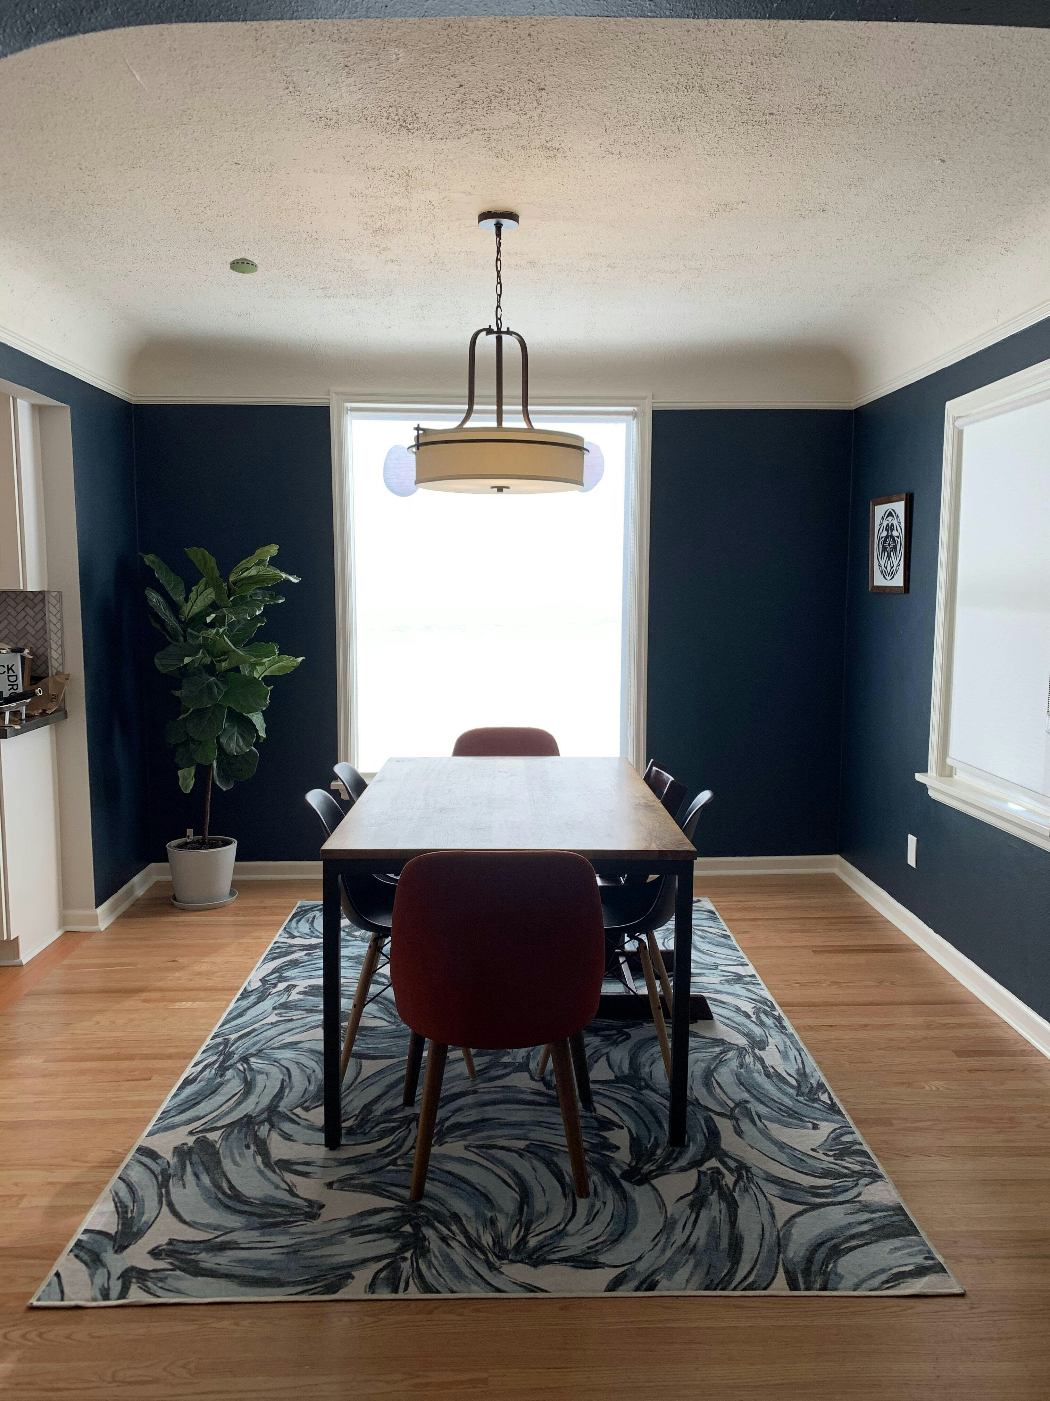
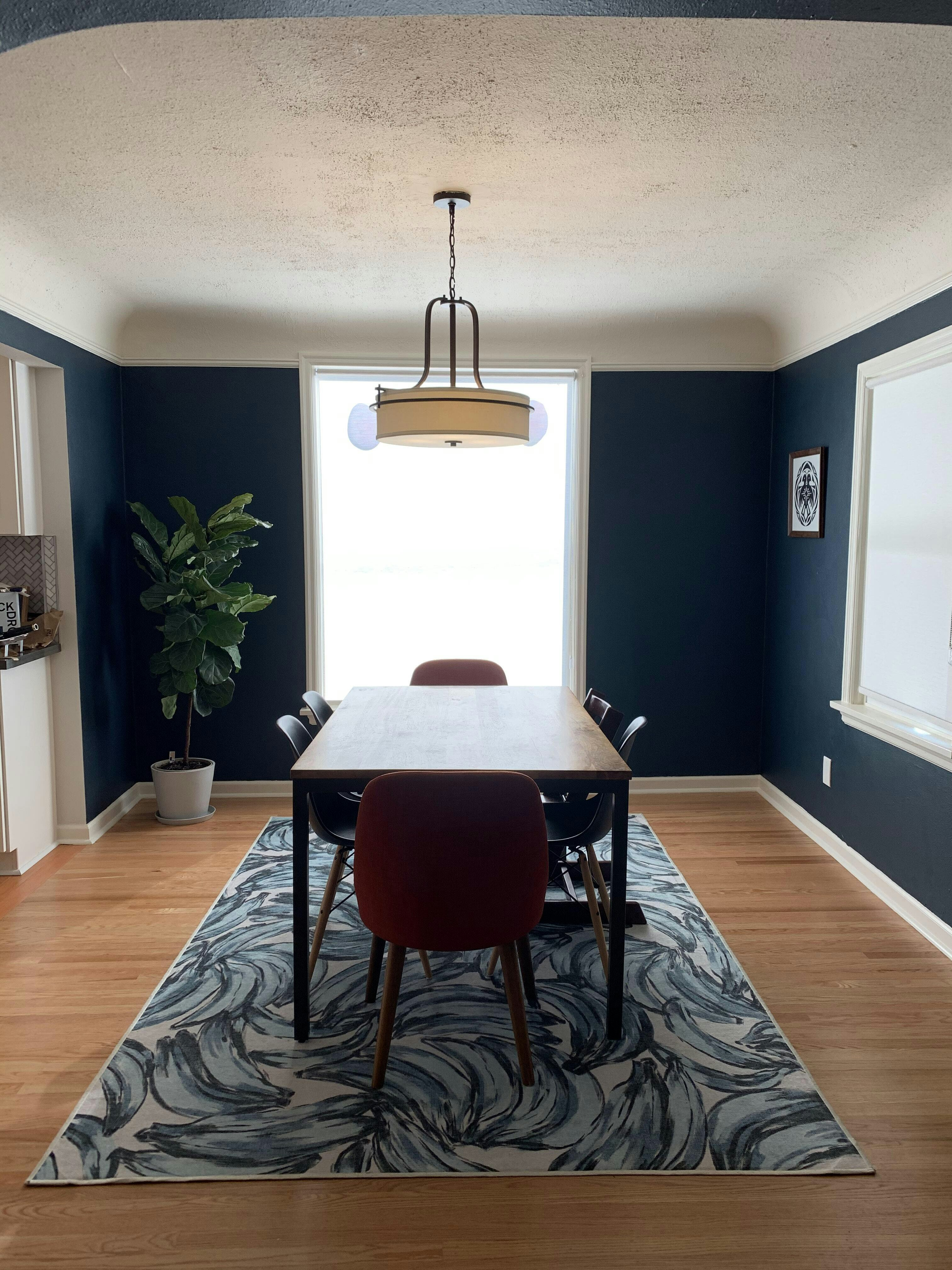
- smoke detector (244, 266)
